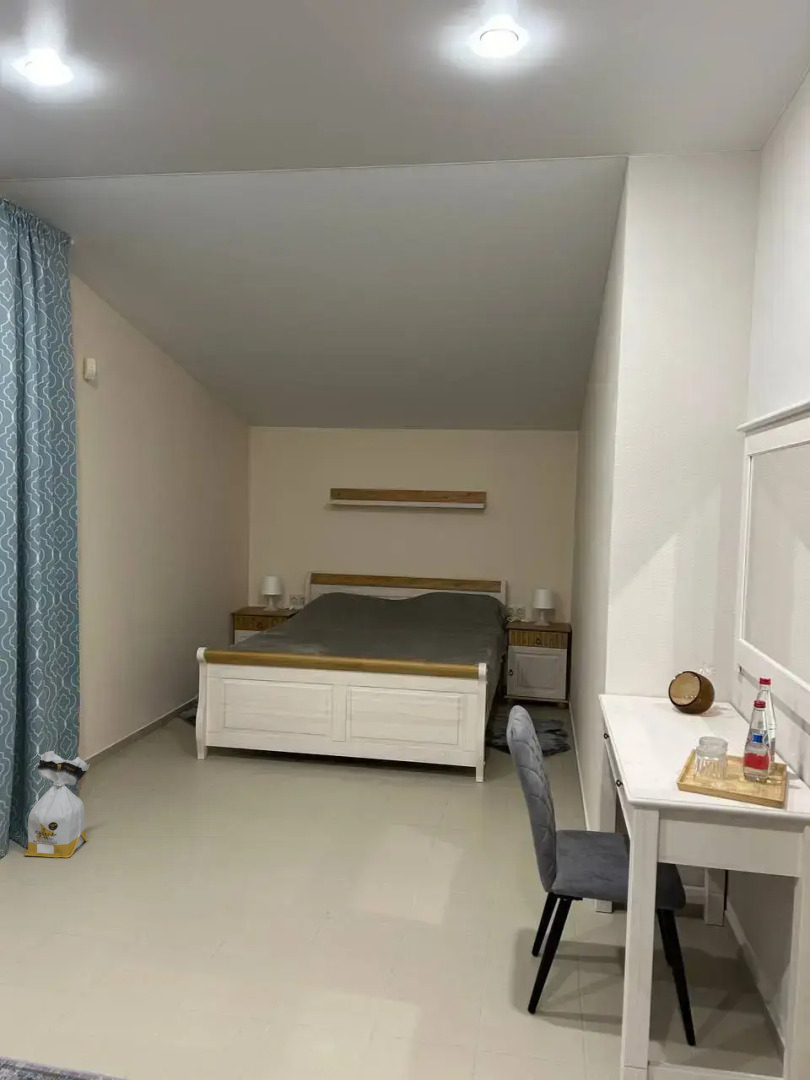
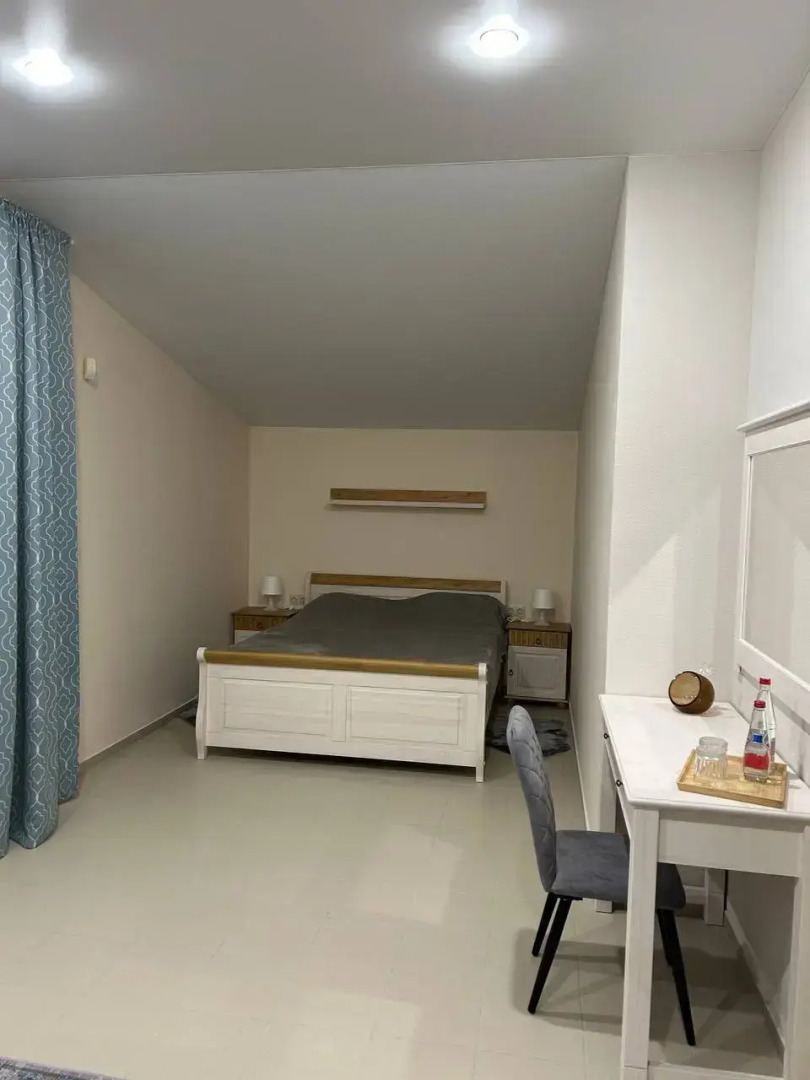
- bag (57, 800)
